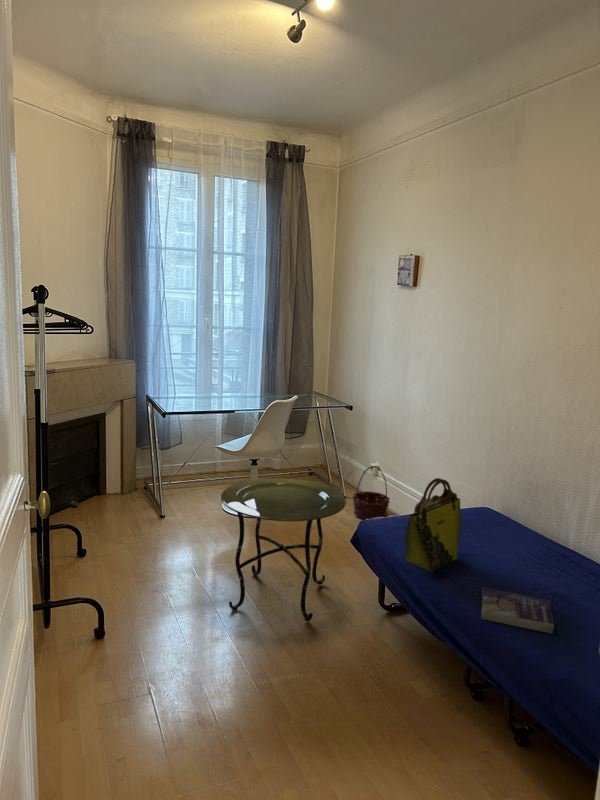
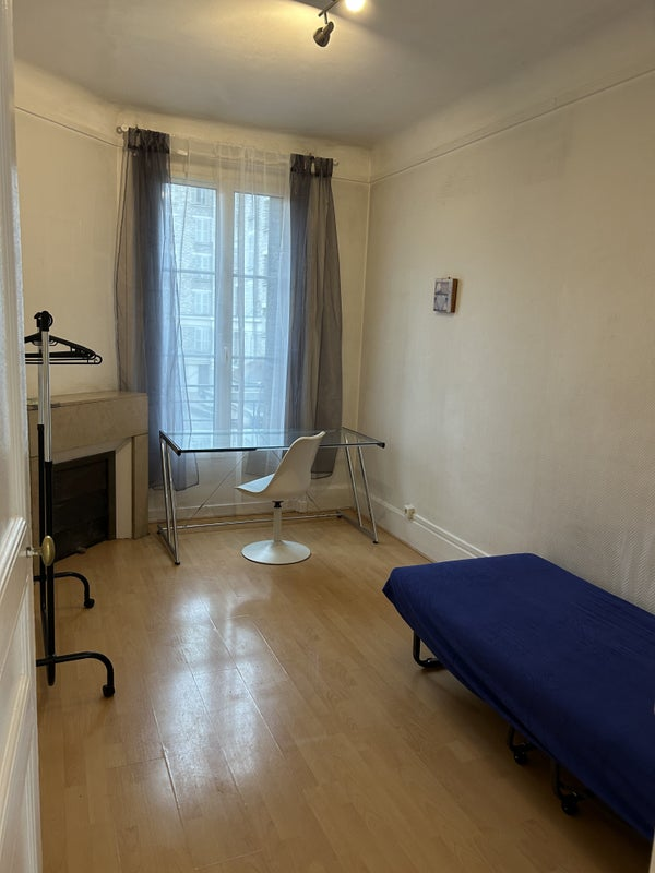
- side table (281, 547)
- book (514, 607)
- basket (371, 492)
- tote bag (434, 520)
